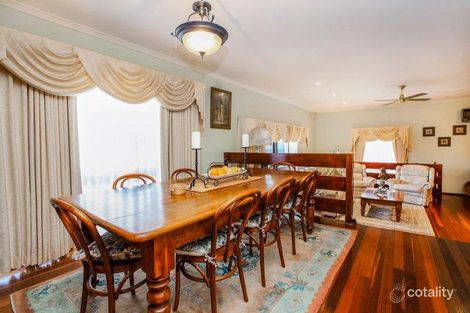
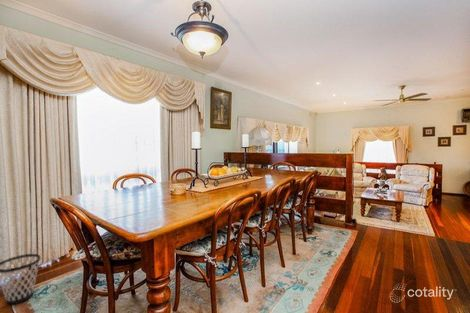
+ wastebasket (19, 279)
